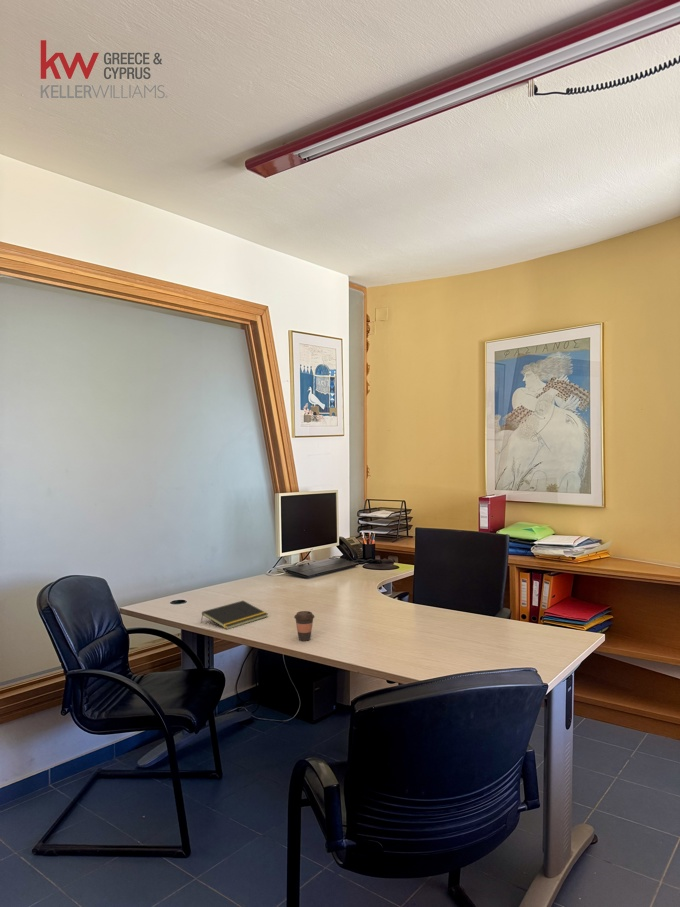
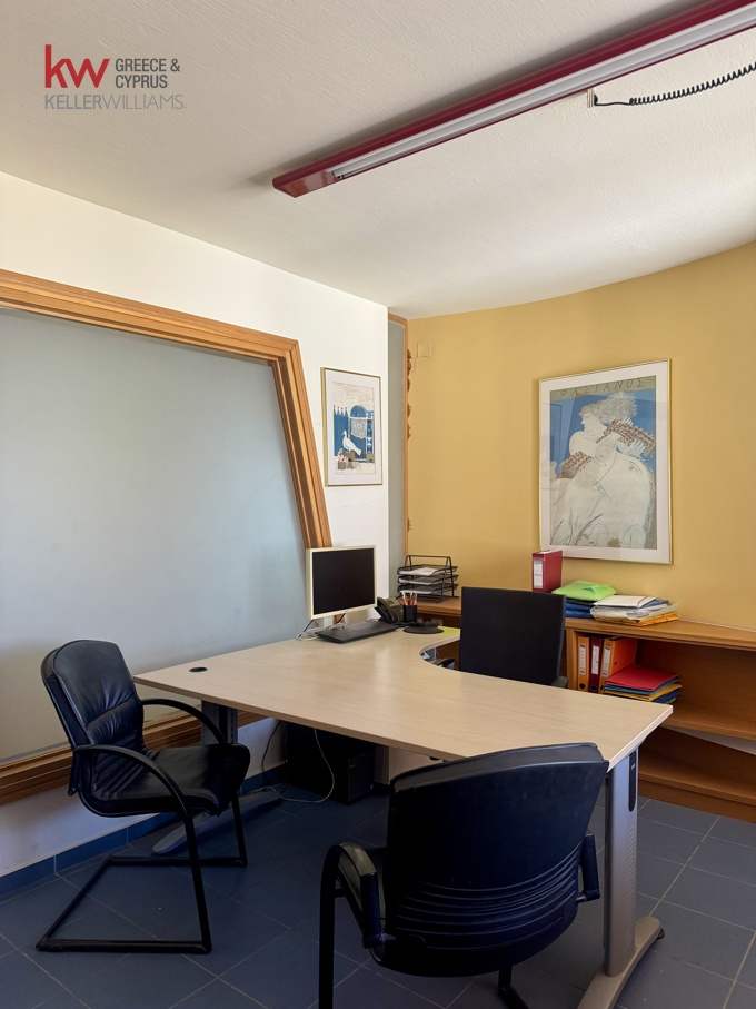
- coffee cup (304, 626)
- notepad (235, 614)
